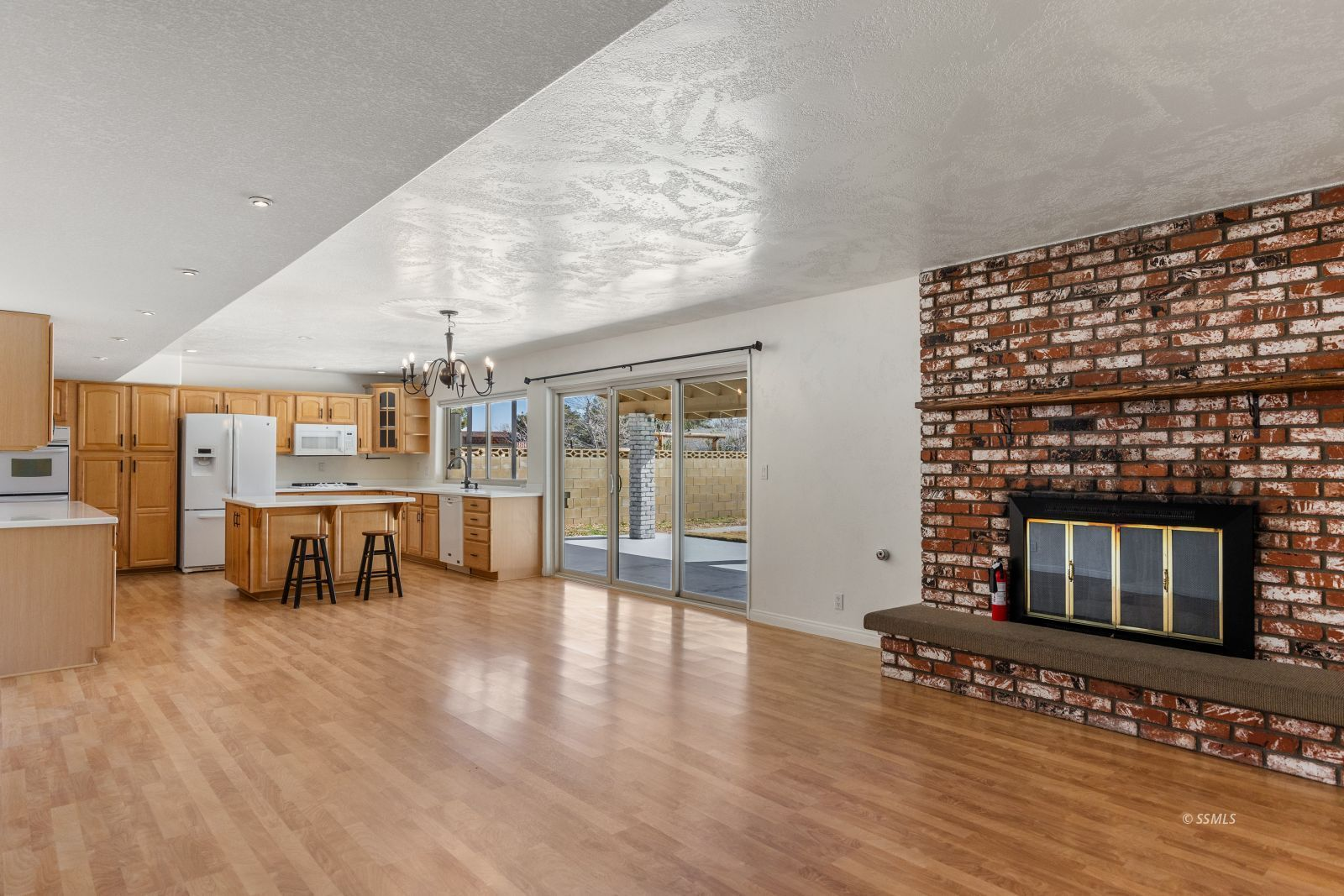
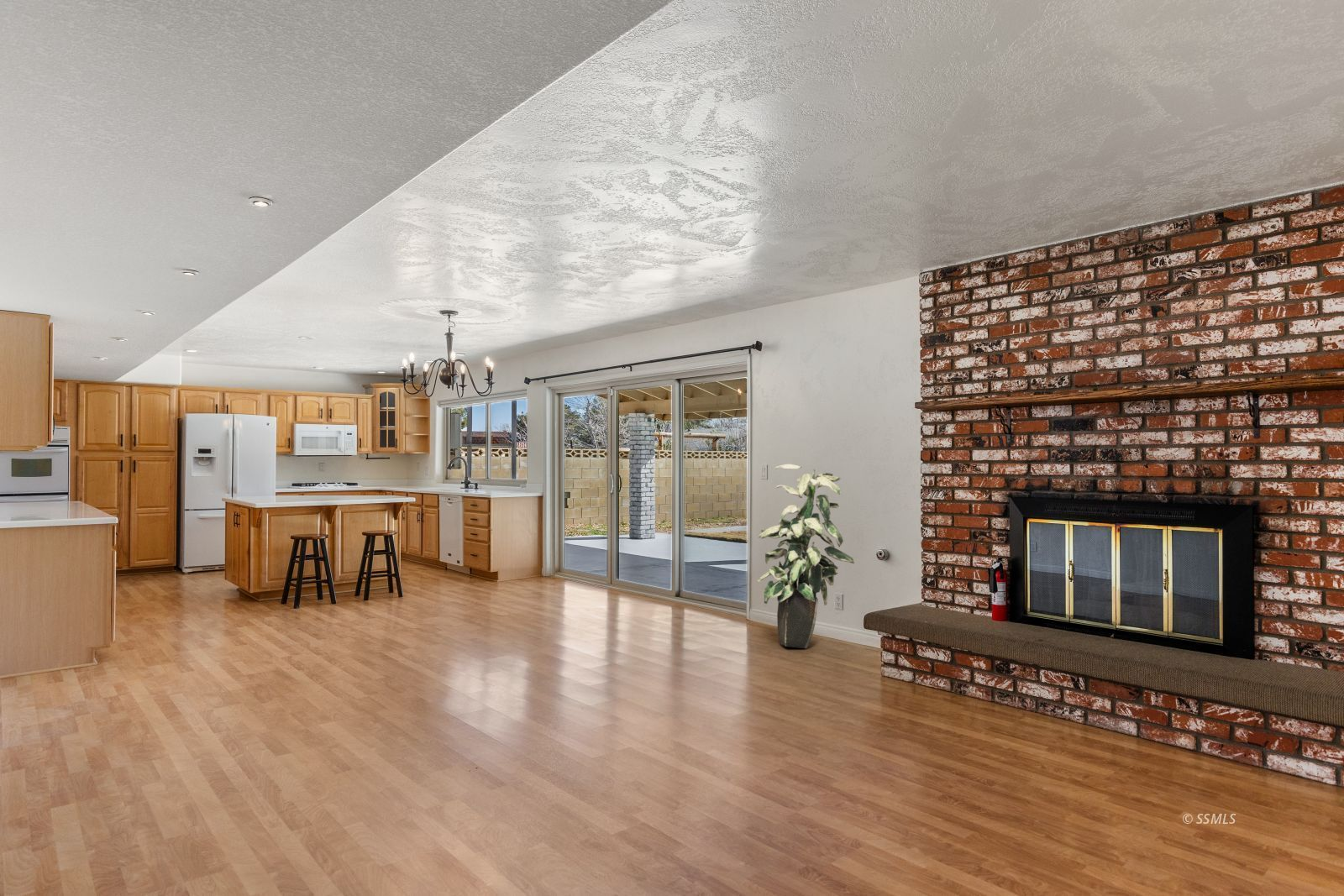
+ indoor plant (799, 554)
